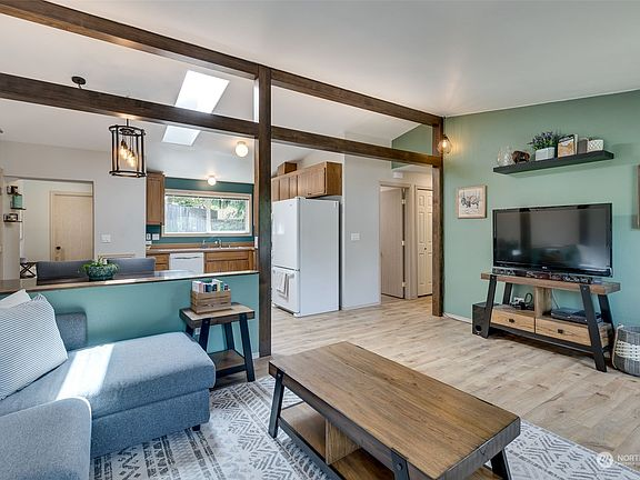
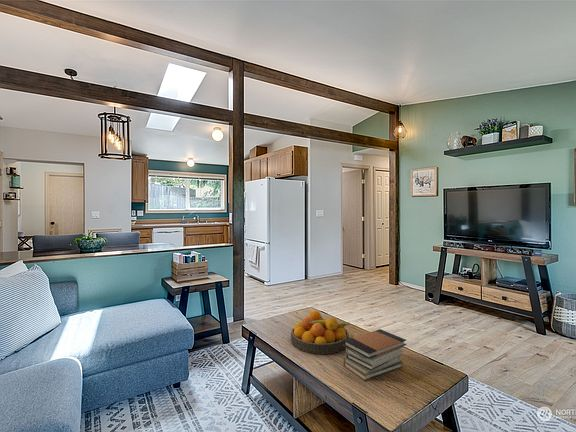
+ book stack (374, 353)
+ fruit bowl (319, 328)
